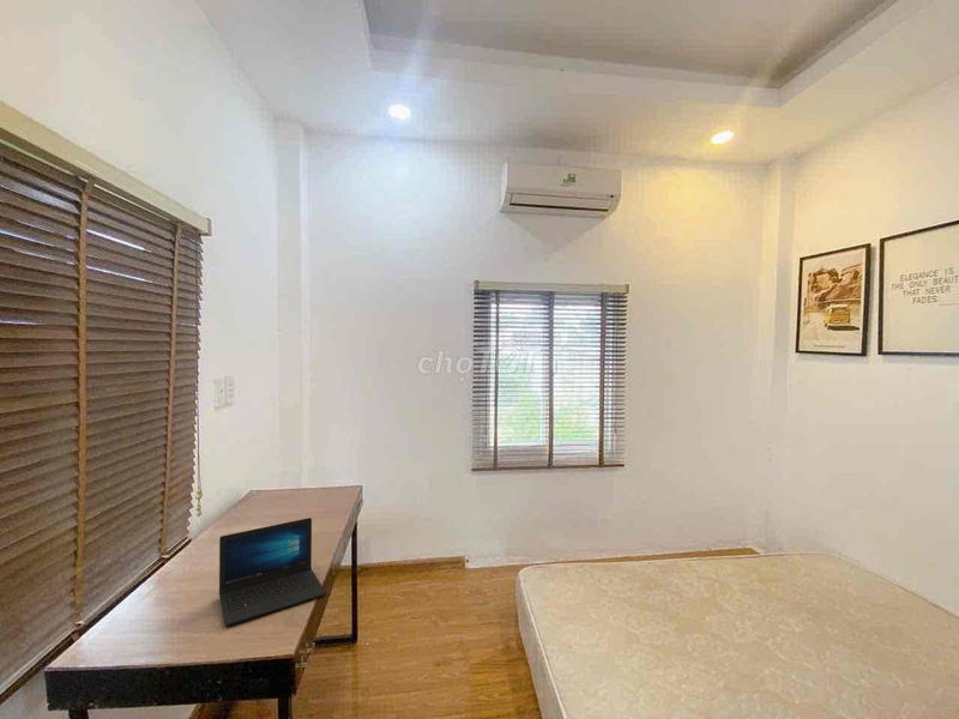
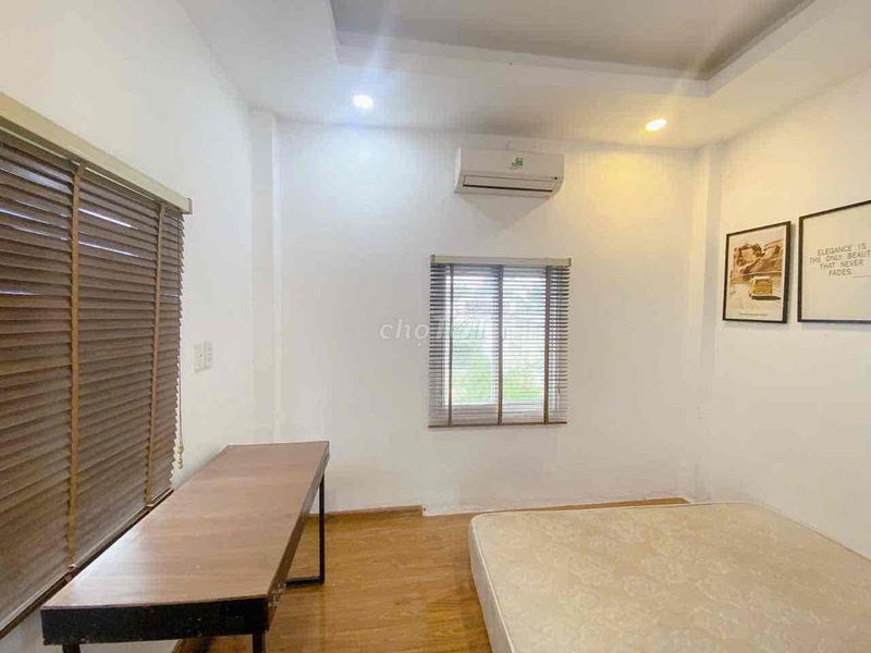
- laptop (272, 566)
